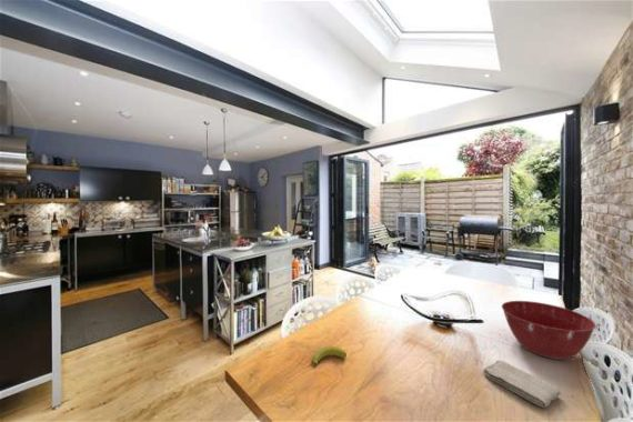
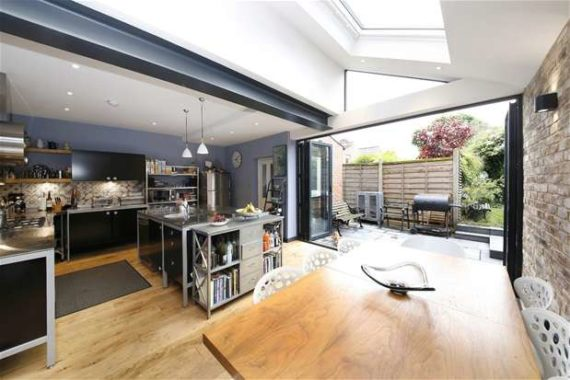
- mixing bowl (543, 331)
- washcloth (519, 380)
- banana (328, 353)
